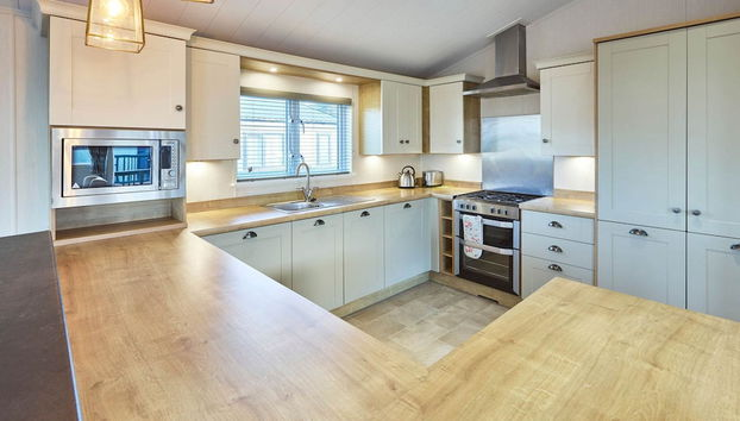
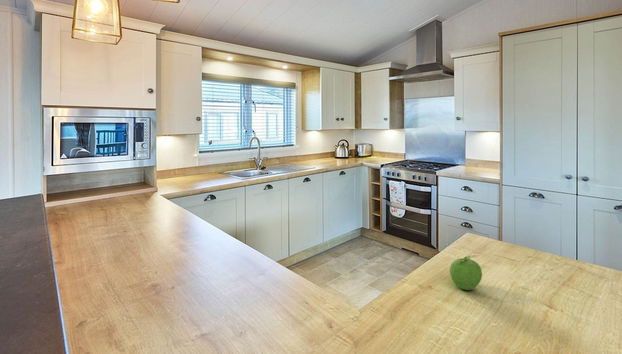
+ fruit (465, 272)
